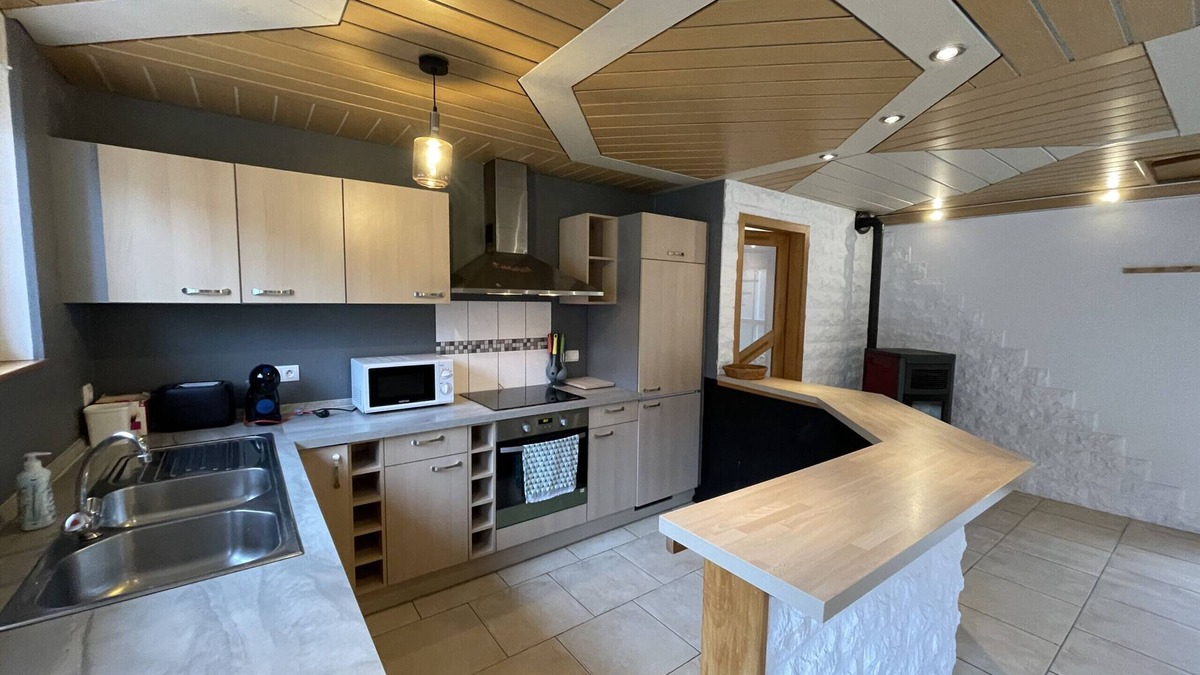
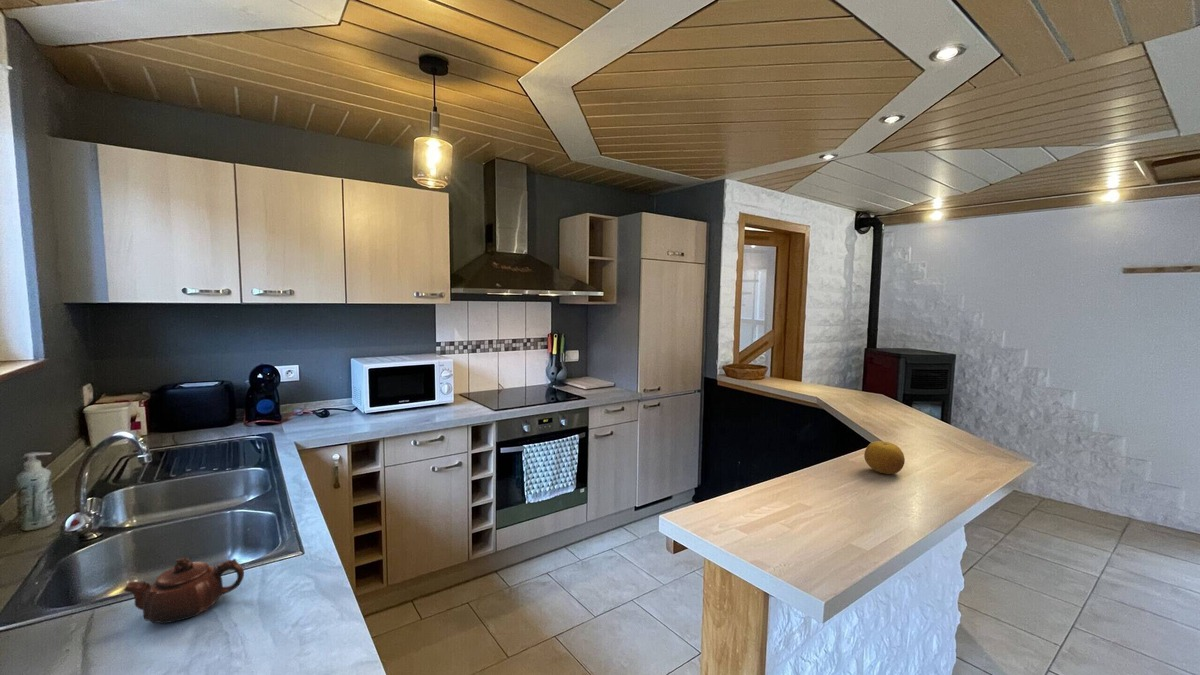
+ teapot (187, 582)
+ fruit (884, 457)
